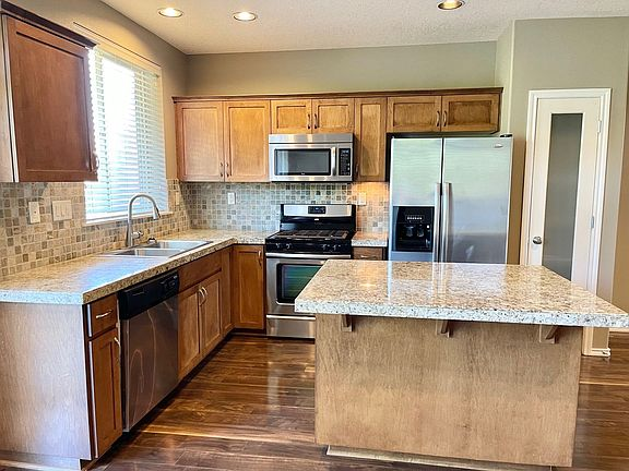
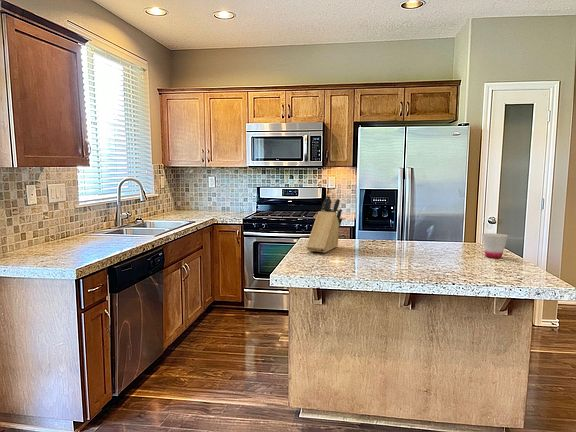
+ cup (494, 245)
+ knife block (325, 222)
